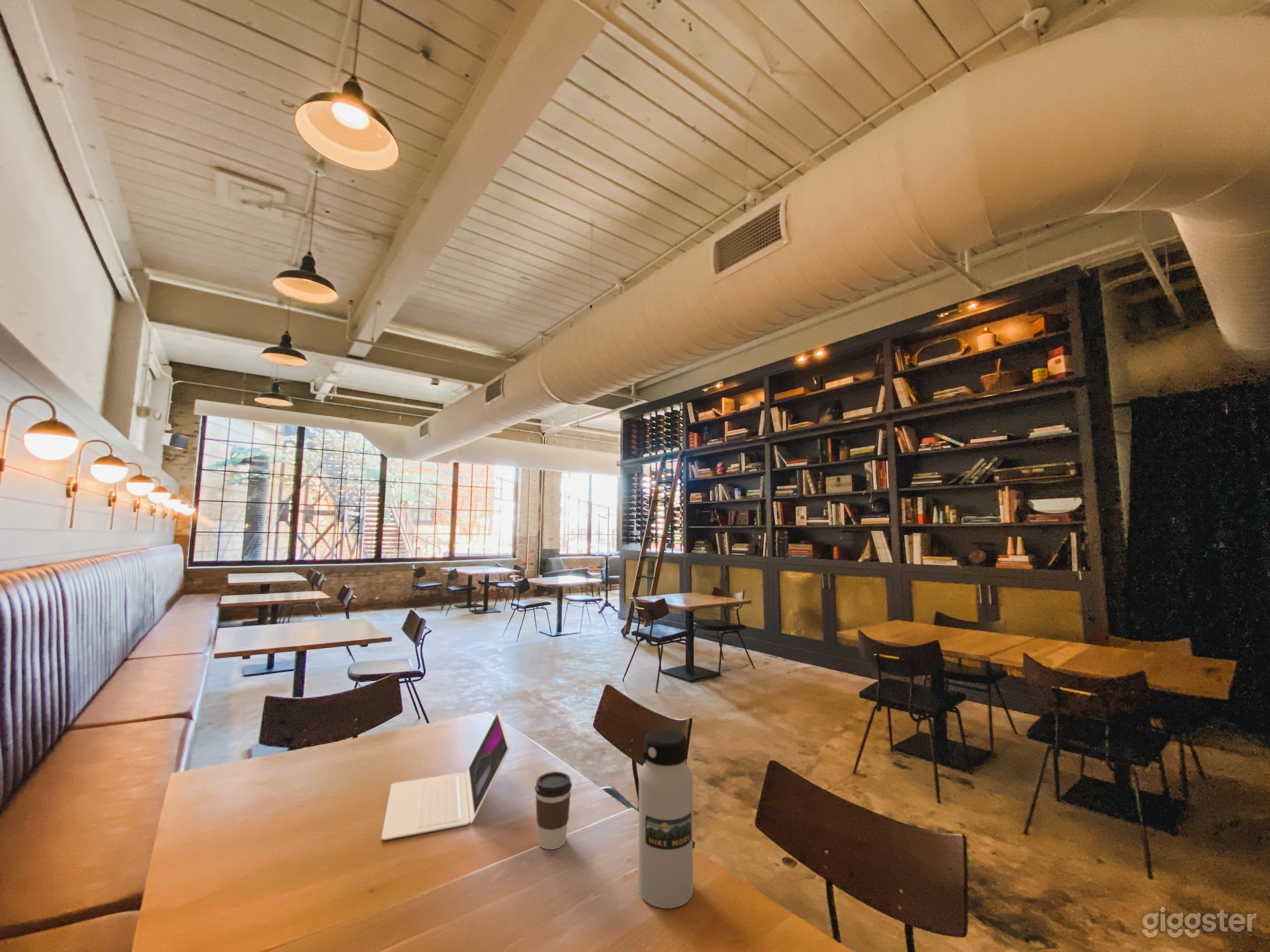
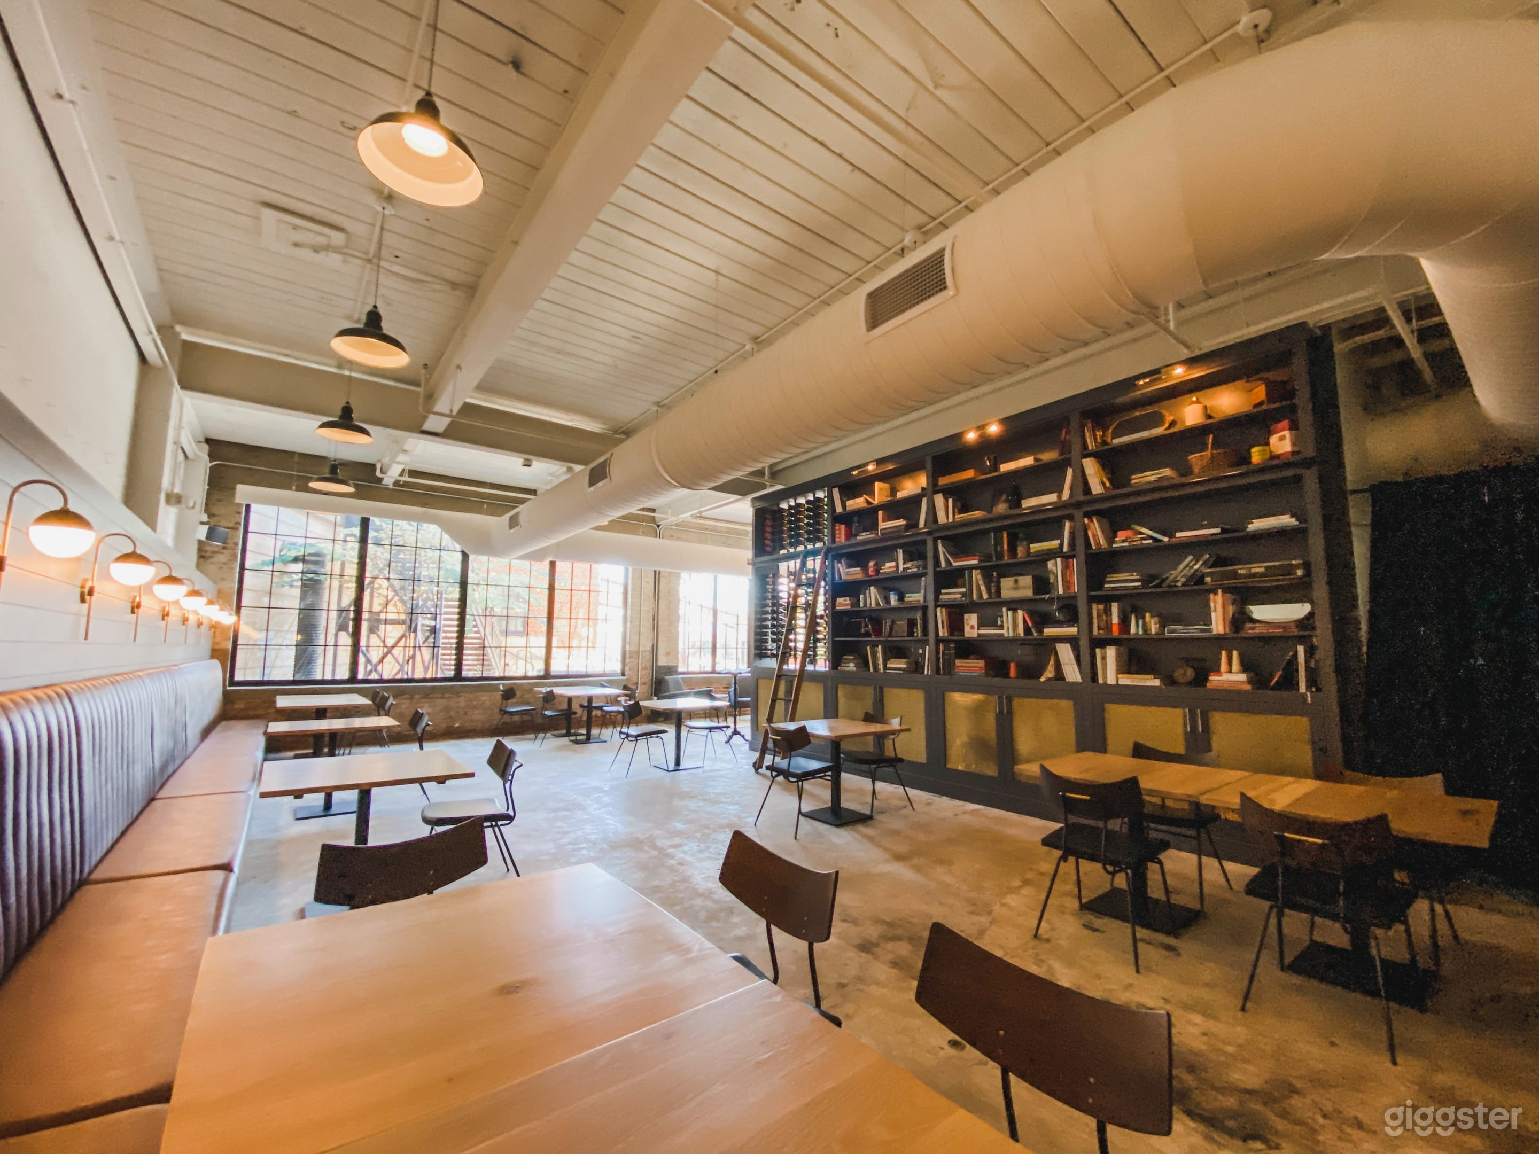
- coffee cup (553, 810)
- laptop (452, 774)
- water bottle (665, 811)
